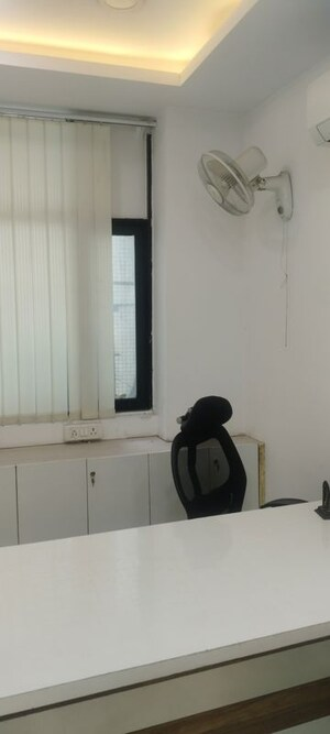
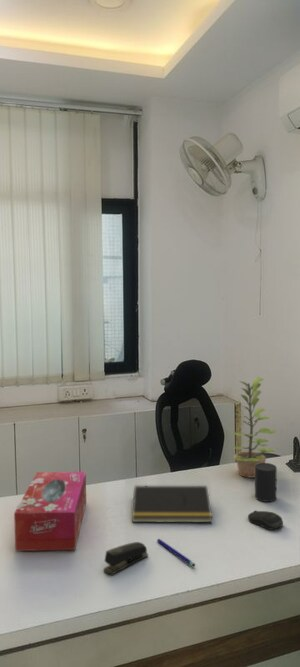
+ plant (253, 426)
+ pen (175, 552)
+ cup (265, 481)
+ stapler (126, 553)
+ tissue box (54, 507)
+ notepad (171, 503)
+ computer mouse (265, 517)
